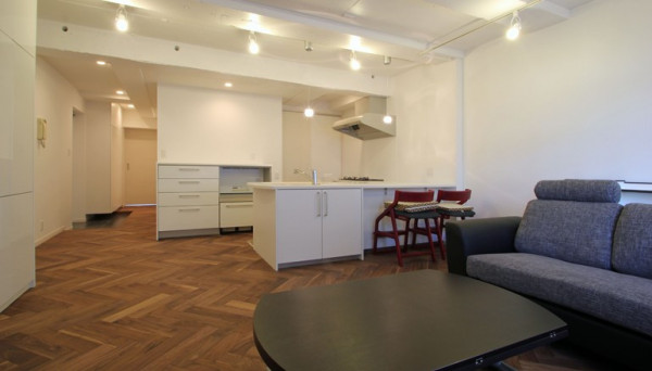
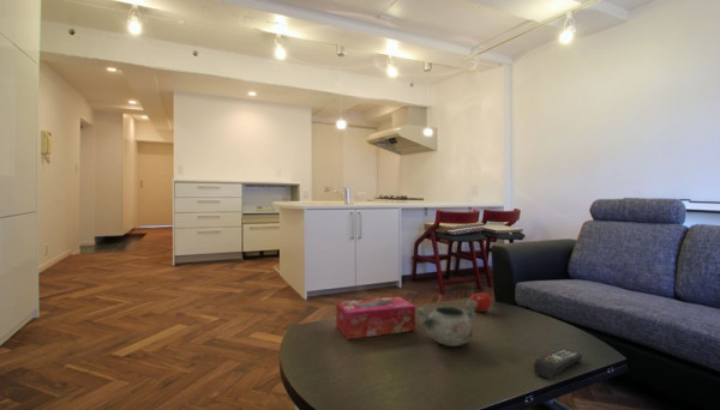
+ tissue box (374, 315)
+ decorative bowl (448, 322)
+ fruit (480, 300)
+ remote control (558, 361)
